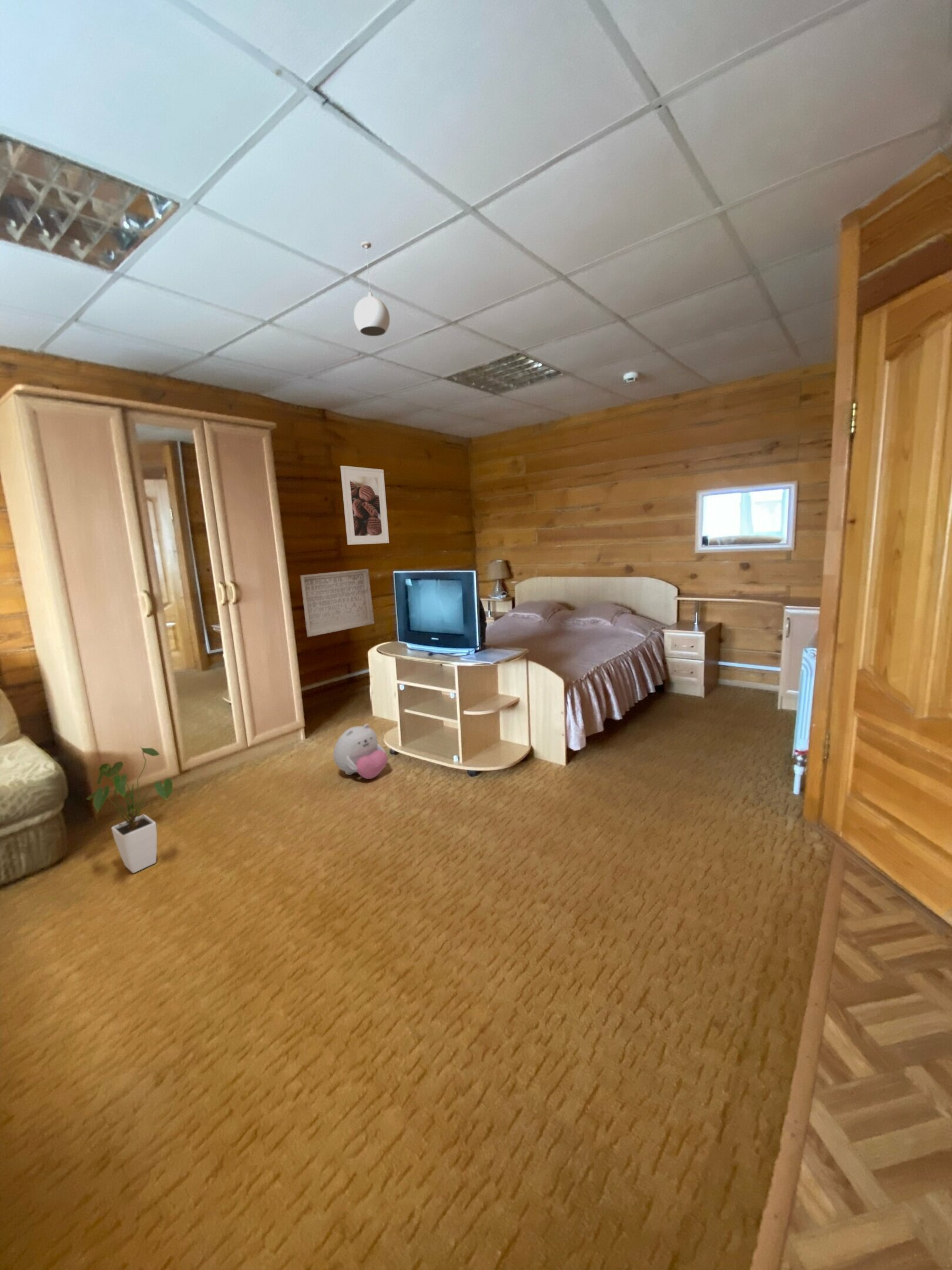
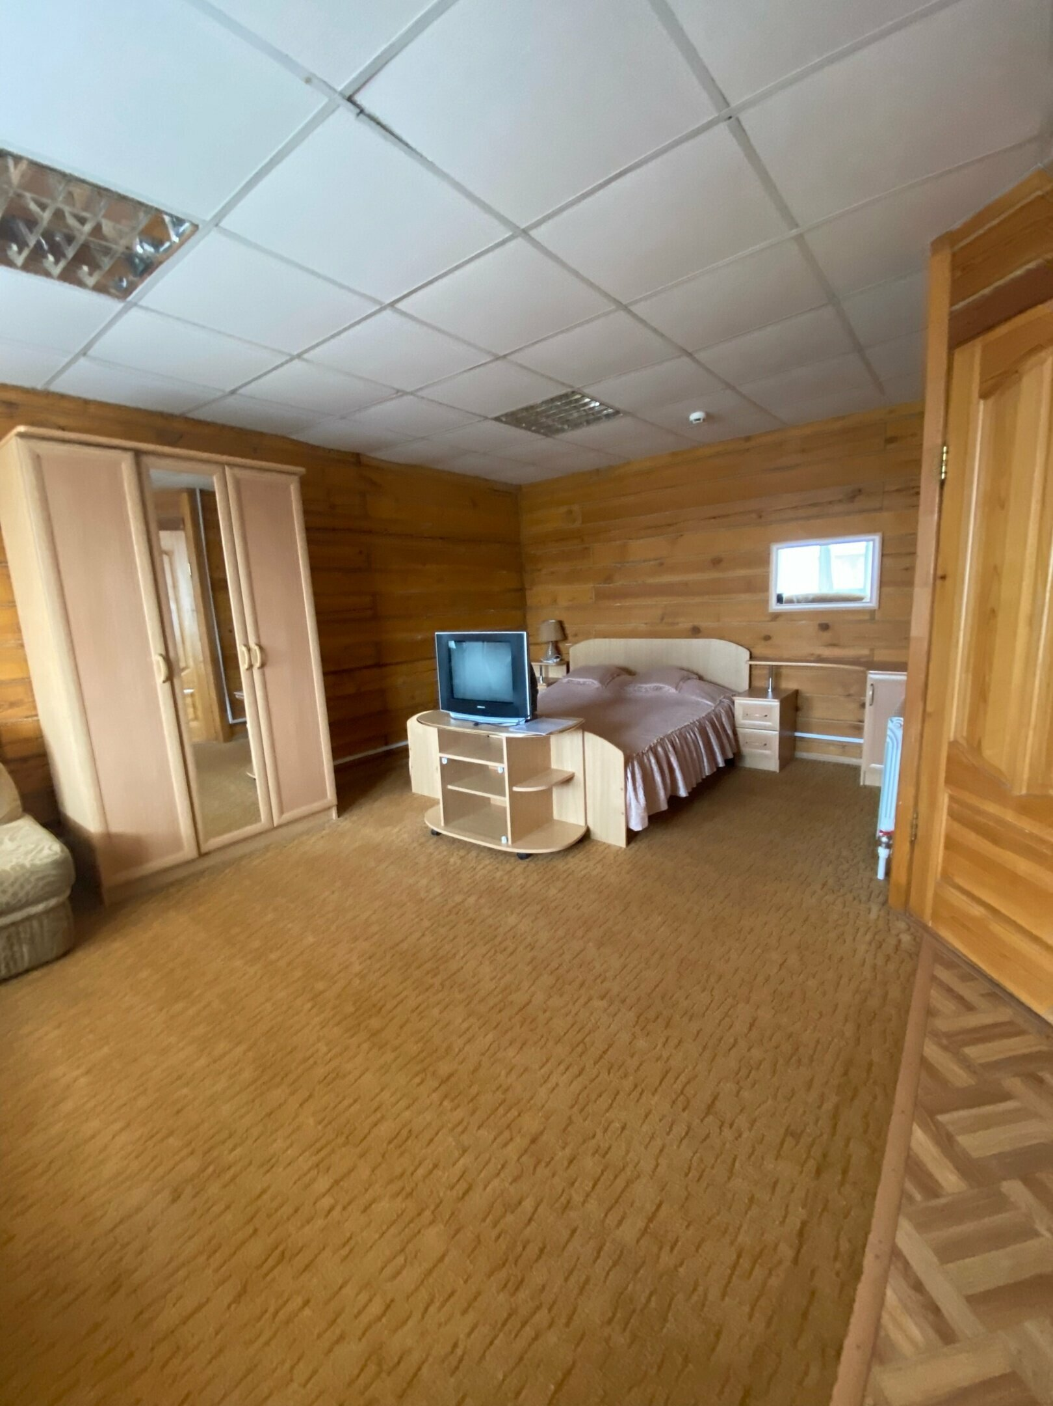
- pendant light (370, 288)
- stone plaque (338, 601)
- house plant (140, 810)
- plush toy (360, 751)
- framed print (366, 506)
